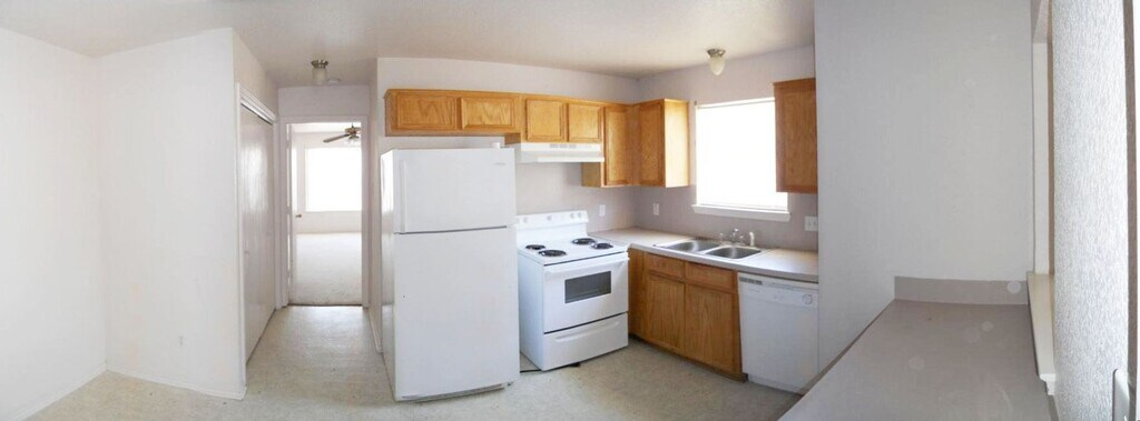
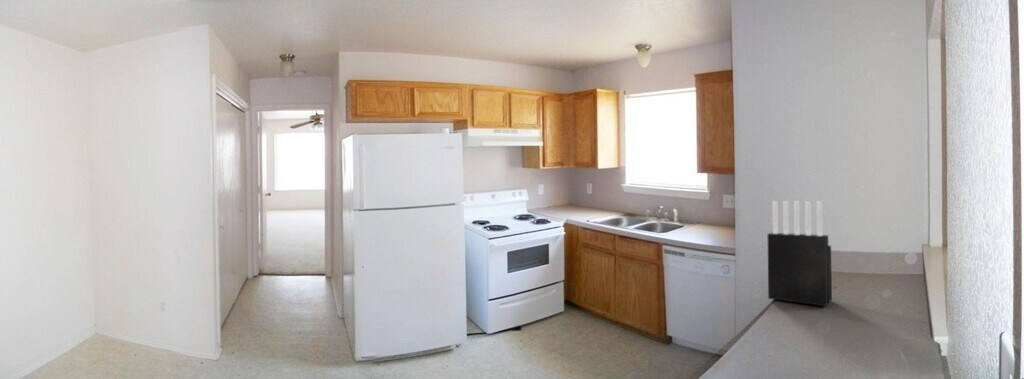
+ knife block (799, 249)
